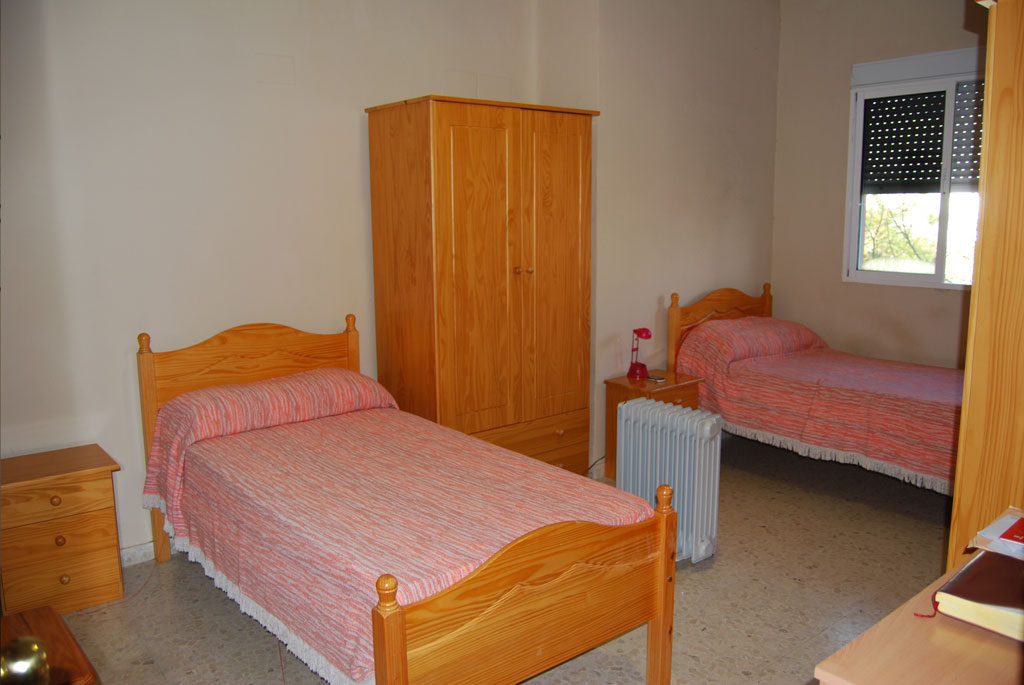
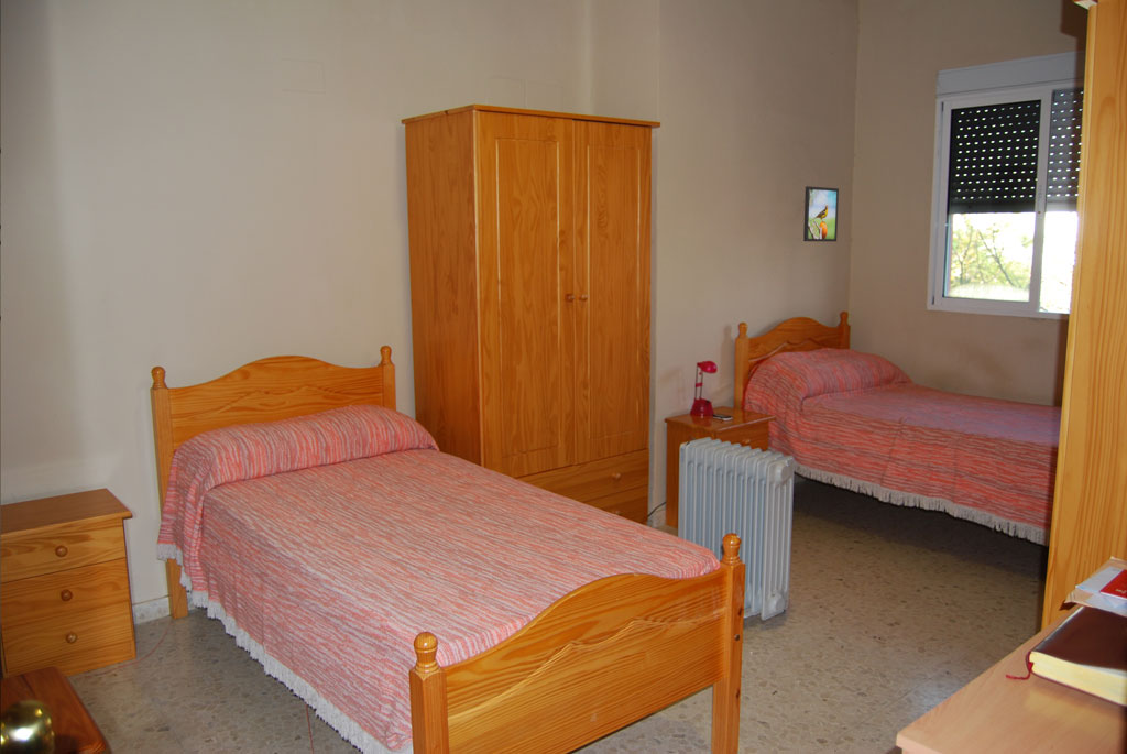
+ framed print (821, 214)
